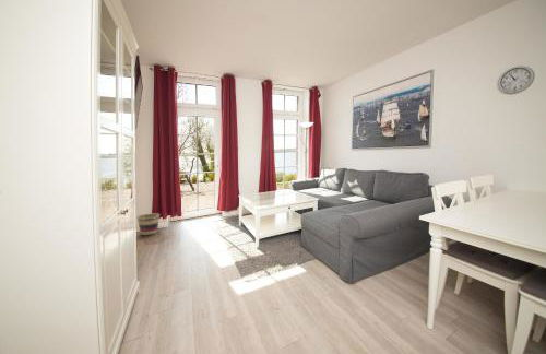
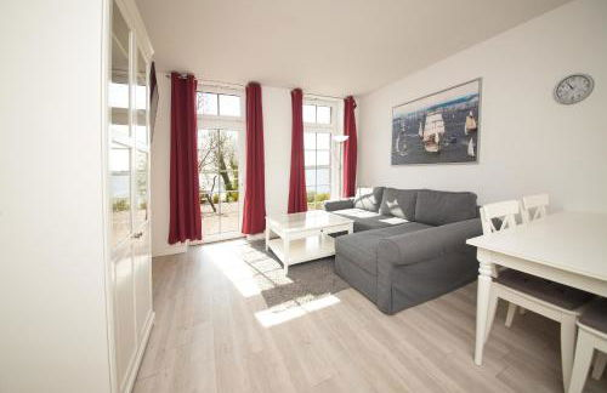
- basket (149, 224)
